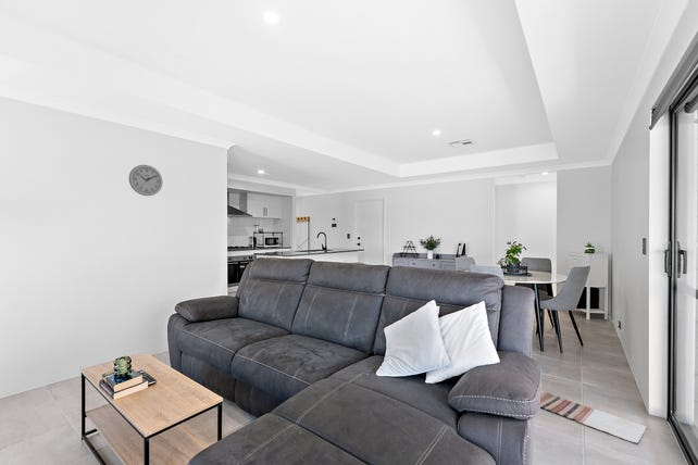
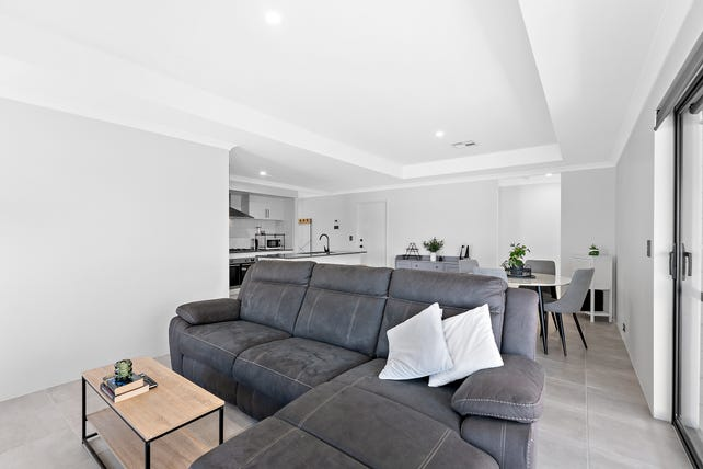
- wall clock (146, 180)
- rug (579, 412)
